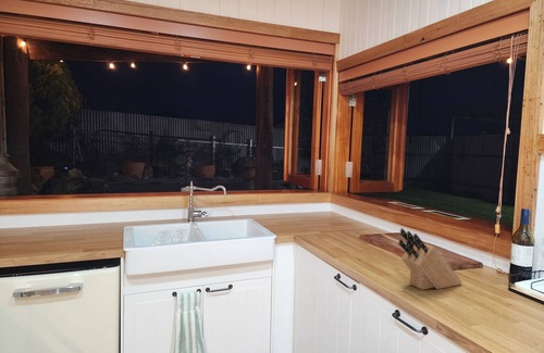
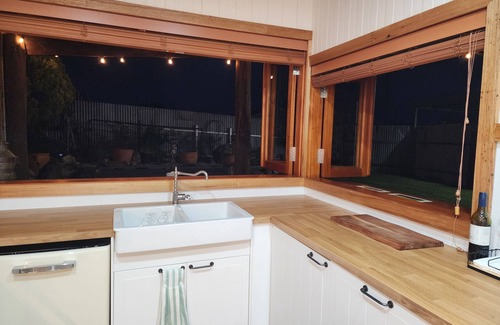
- knife block (429, 256)
